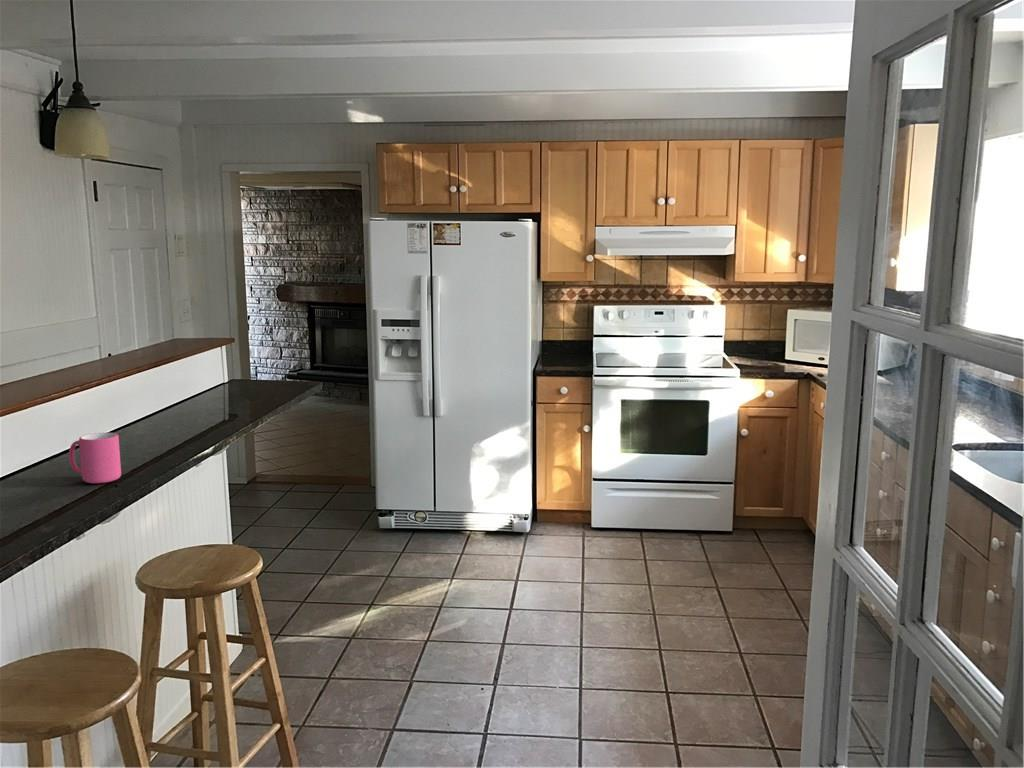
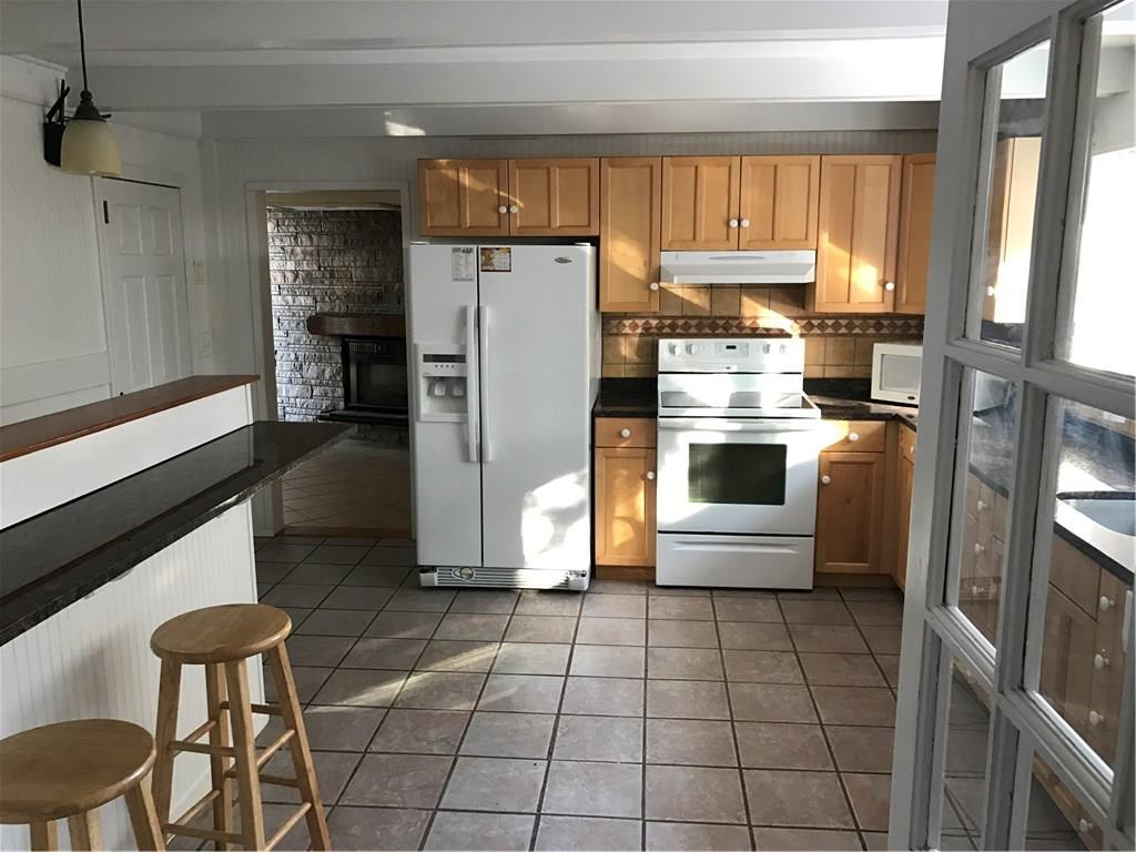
- mug (93, 458)
